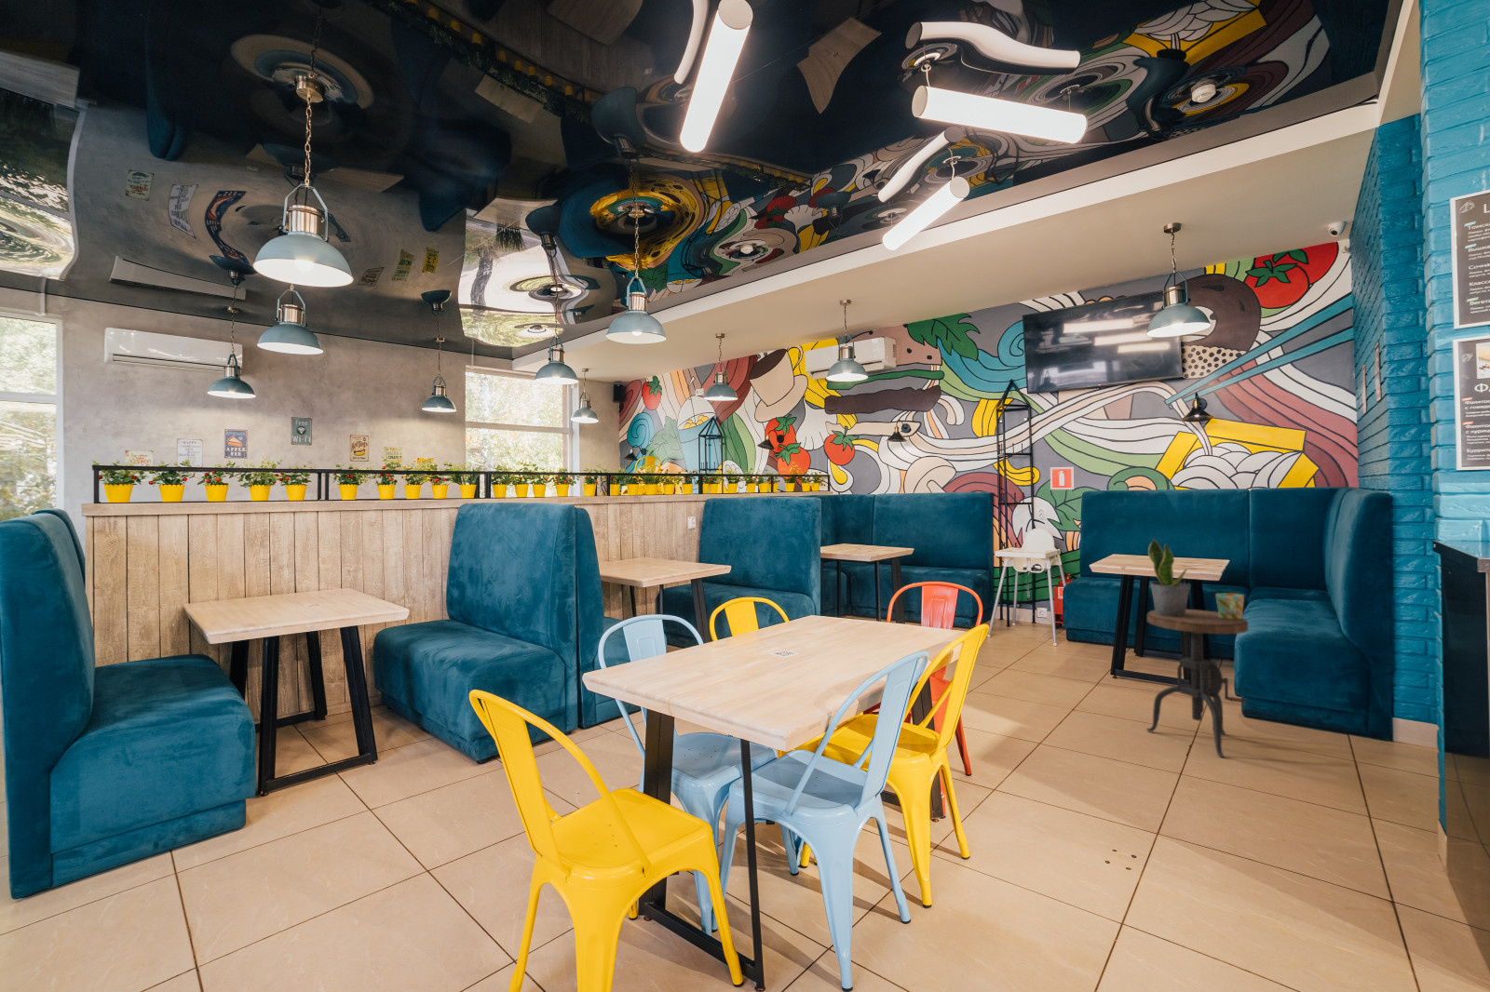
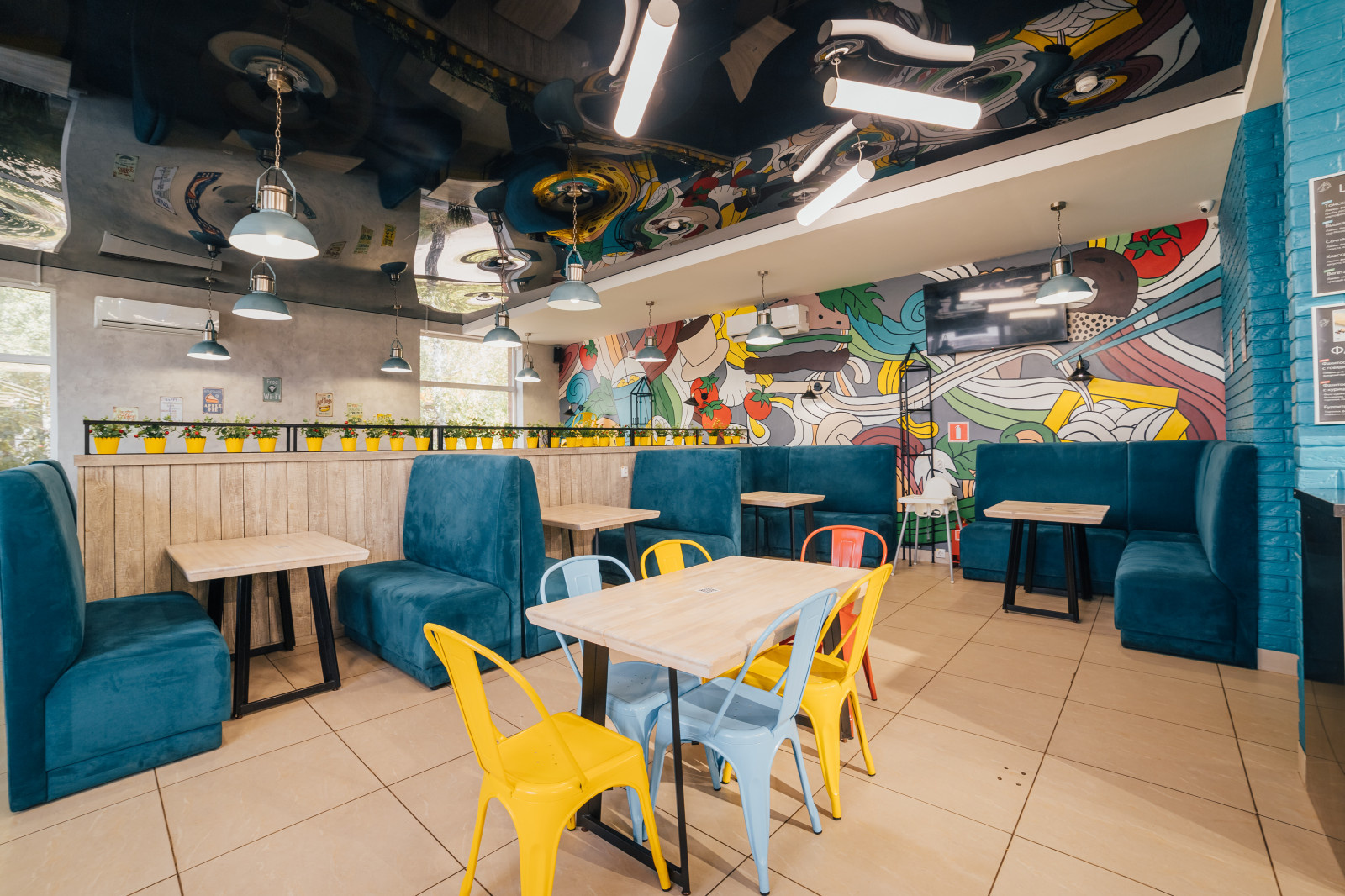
- side table (1195, 678)
- mug (1230, 606)
- potted plant (1170, 576)
